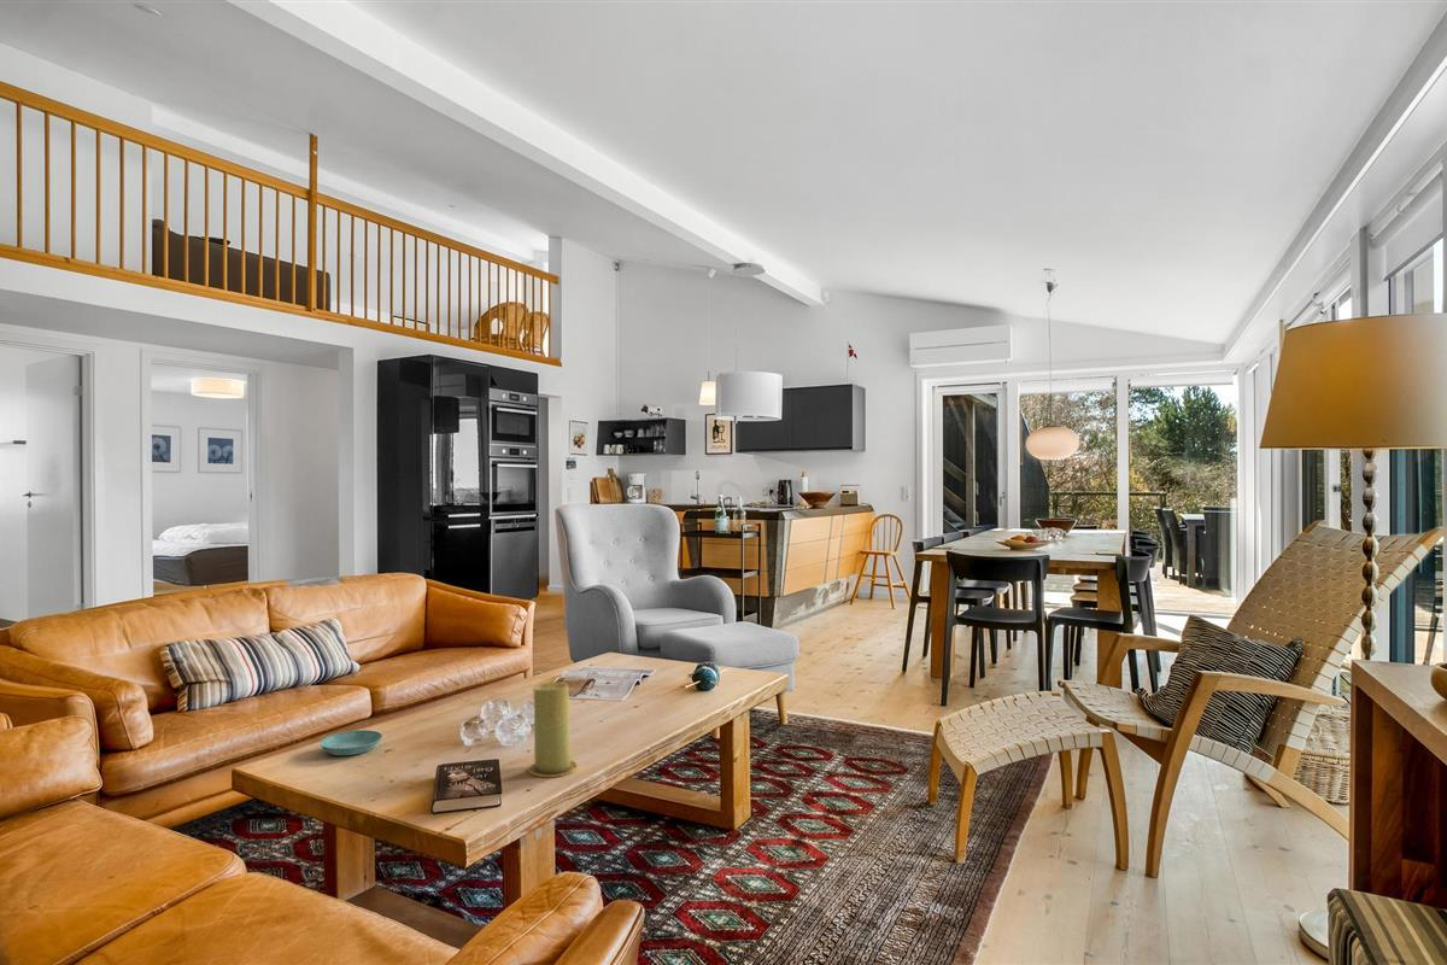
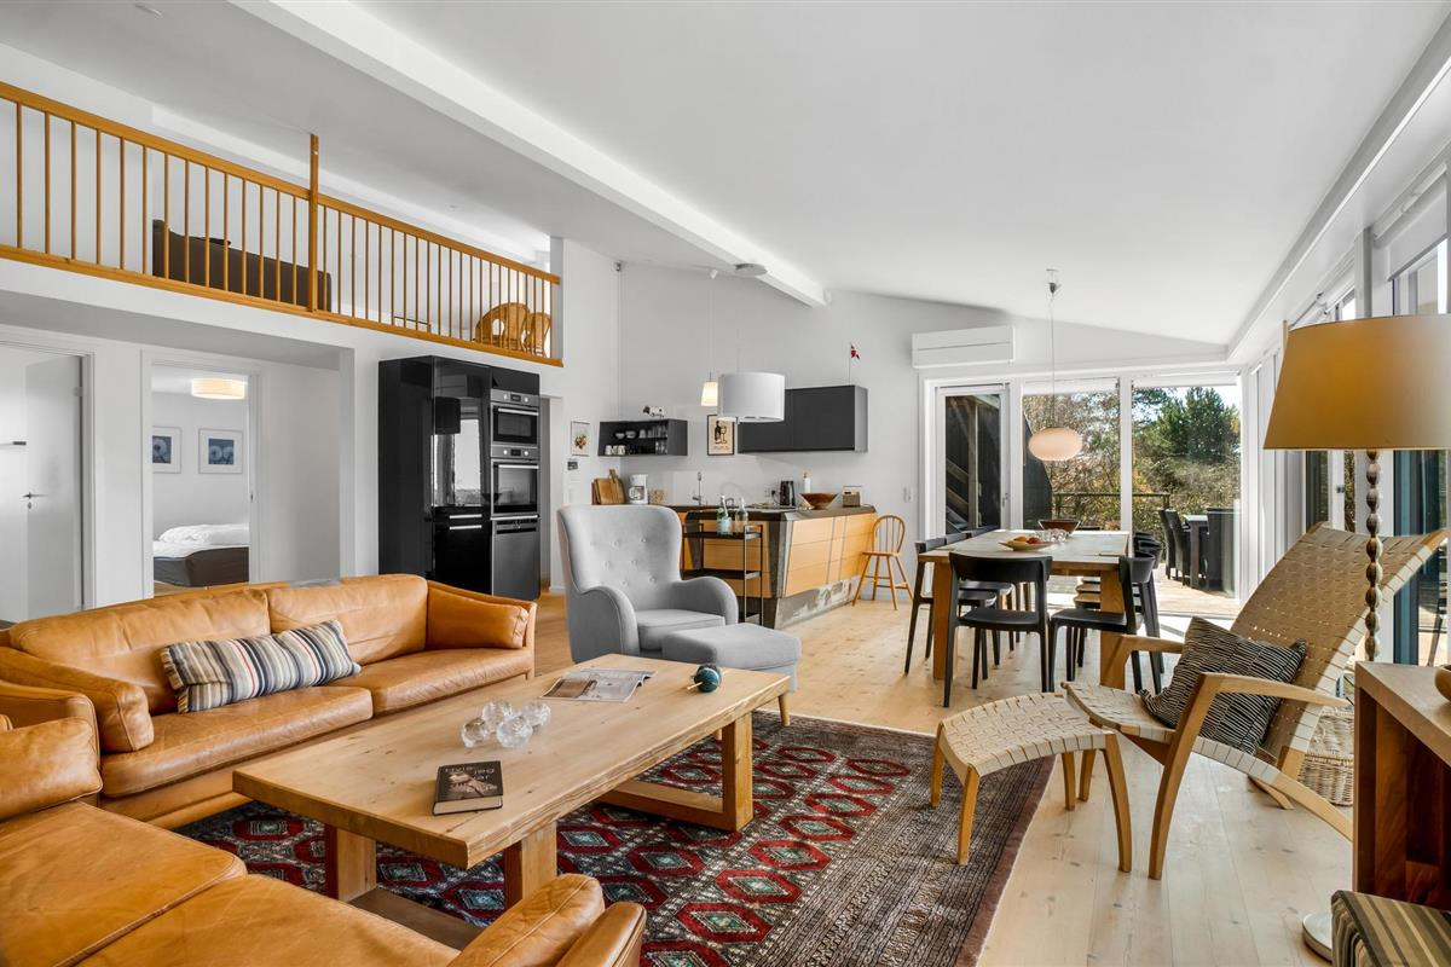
- saucer (351, 743)
- candle (552, 726)
